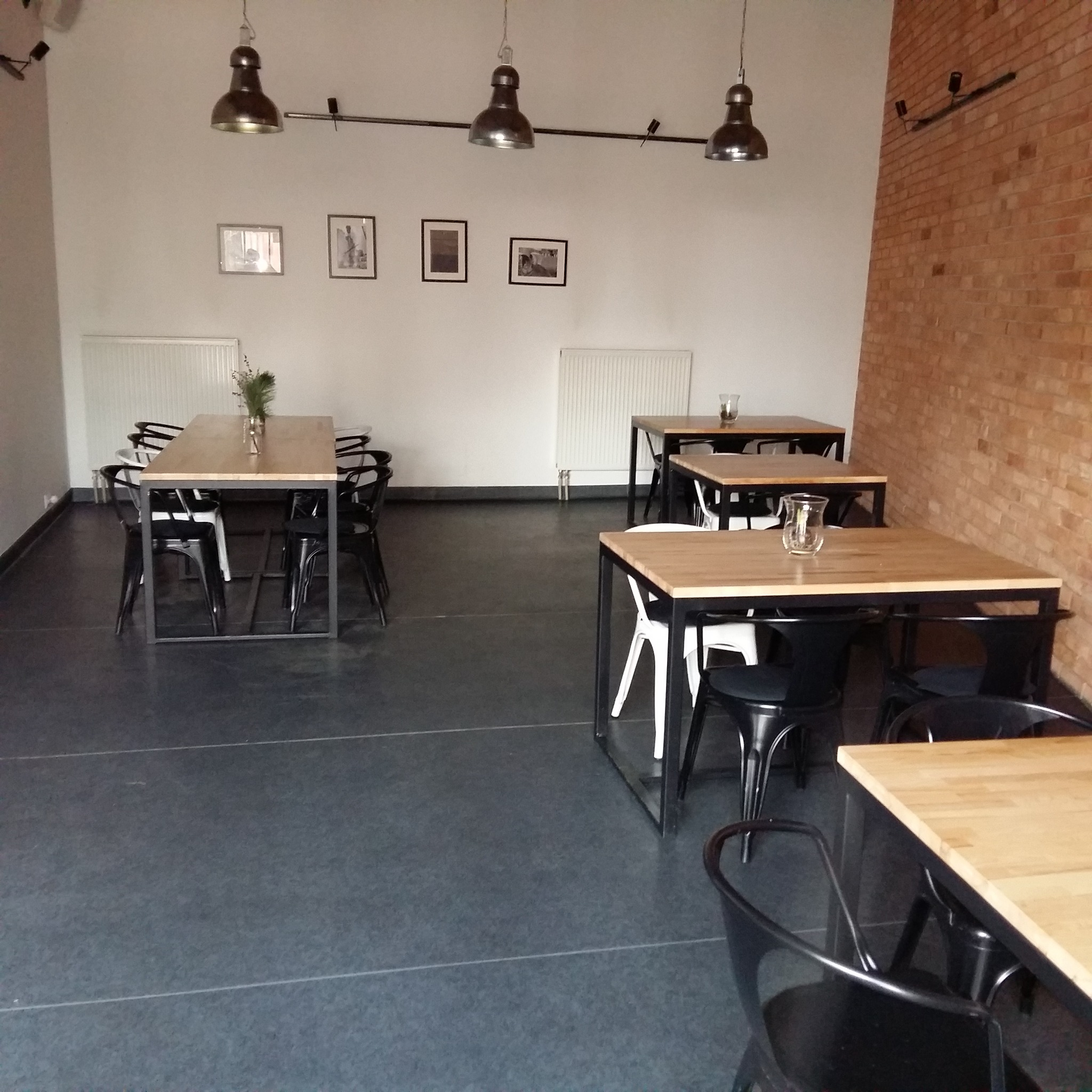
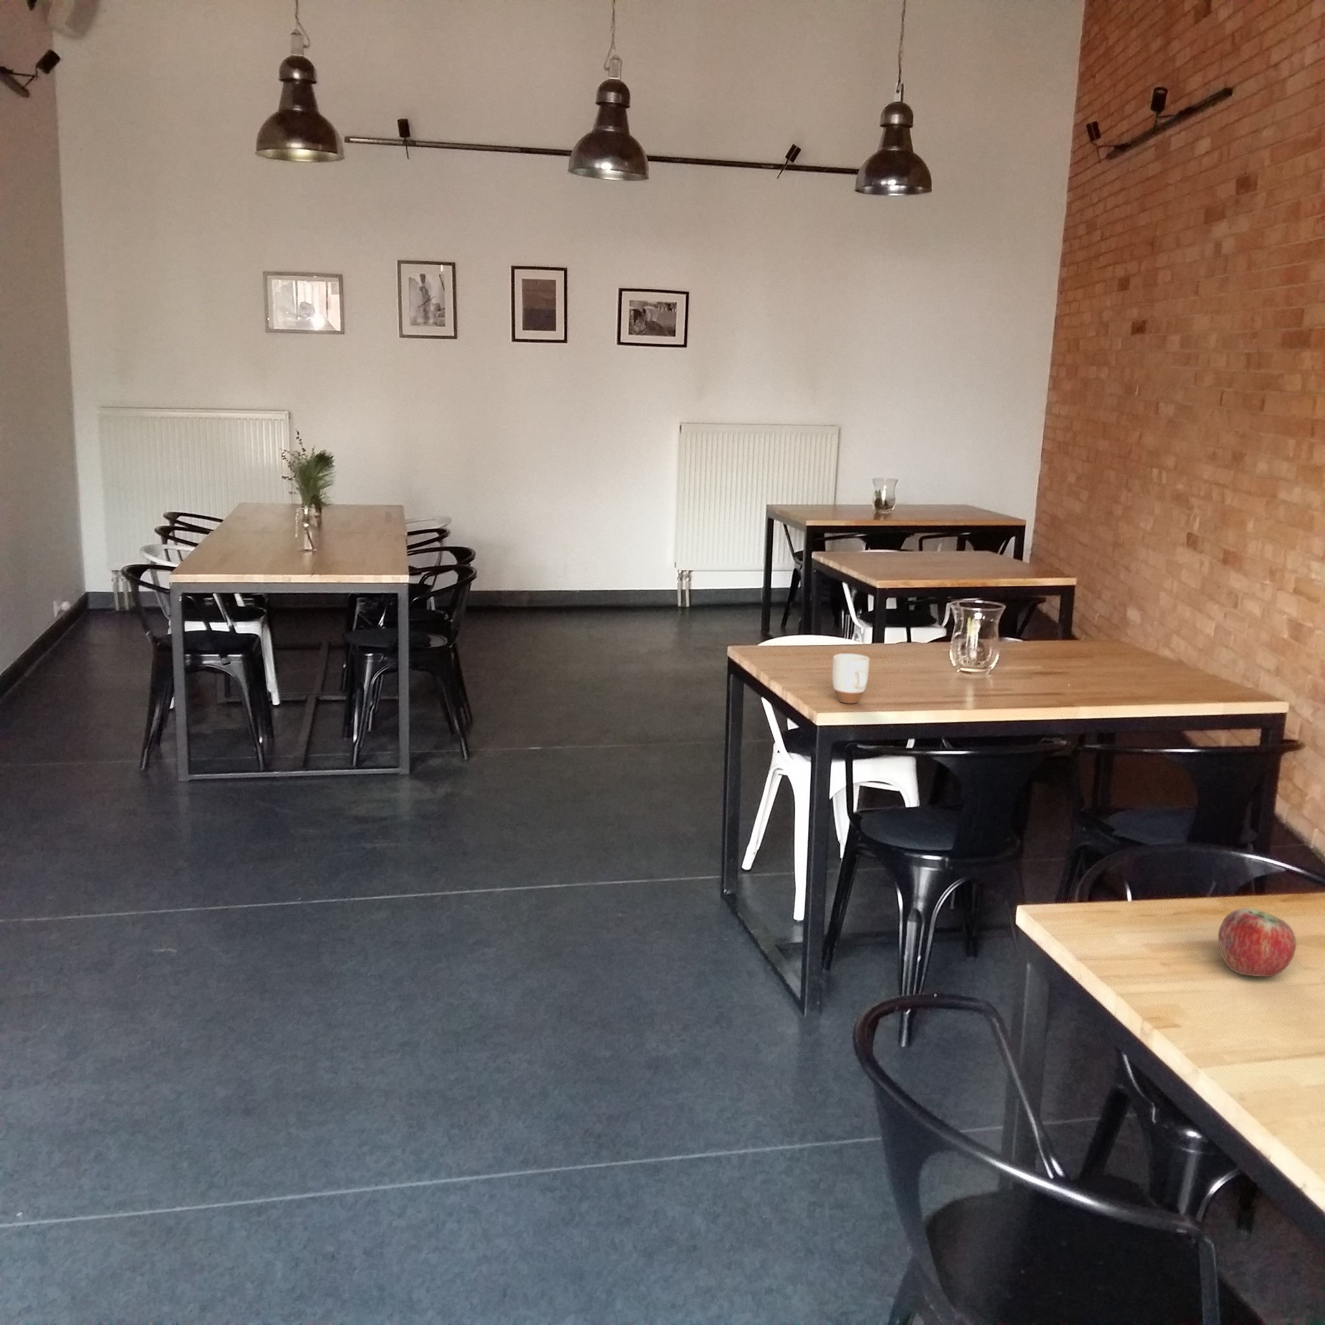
+ mug (853, 681)
+ apple (1256, 943)
